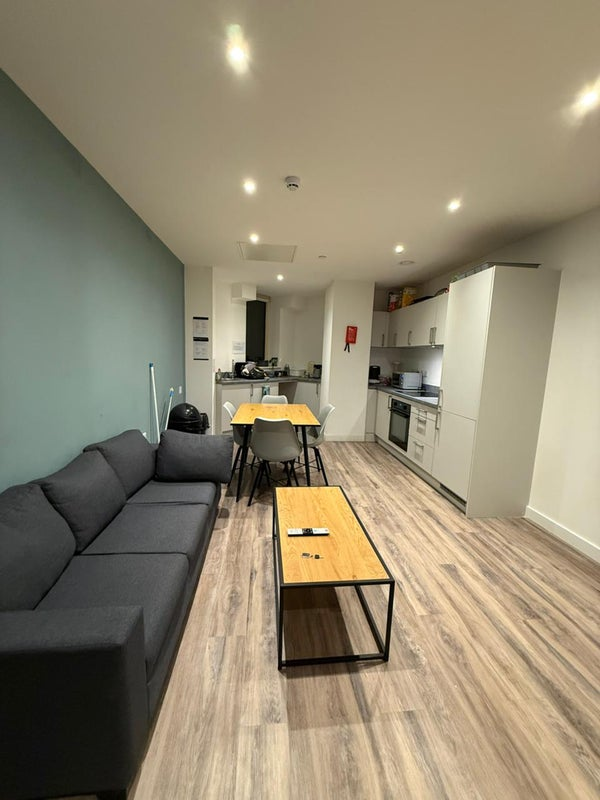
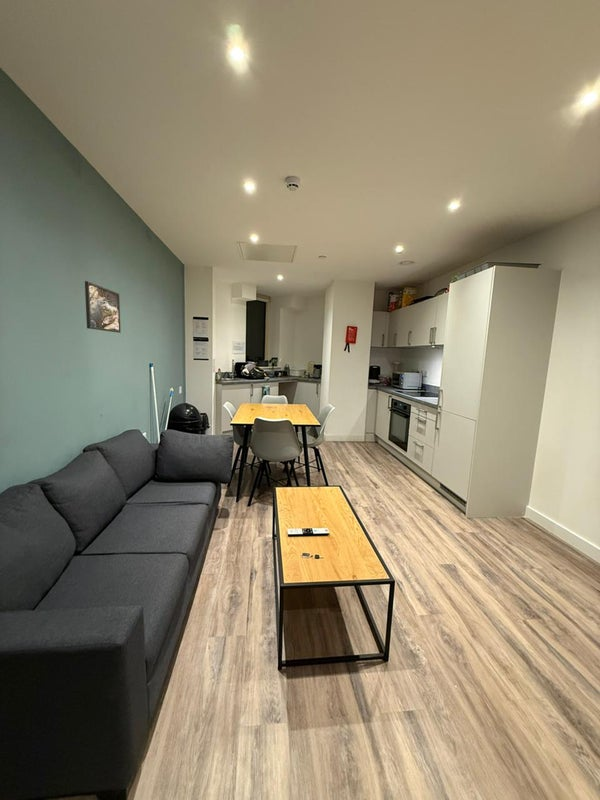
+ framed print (104, 309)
